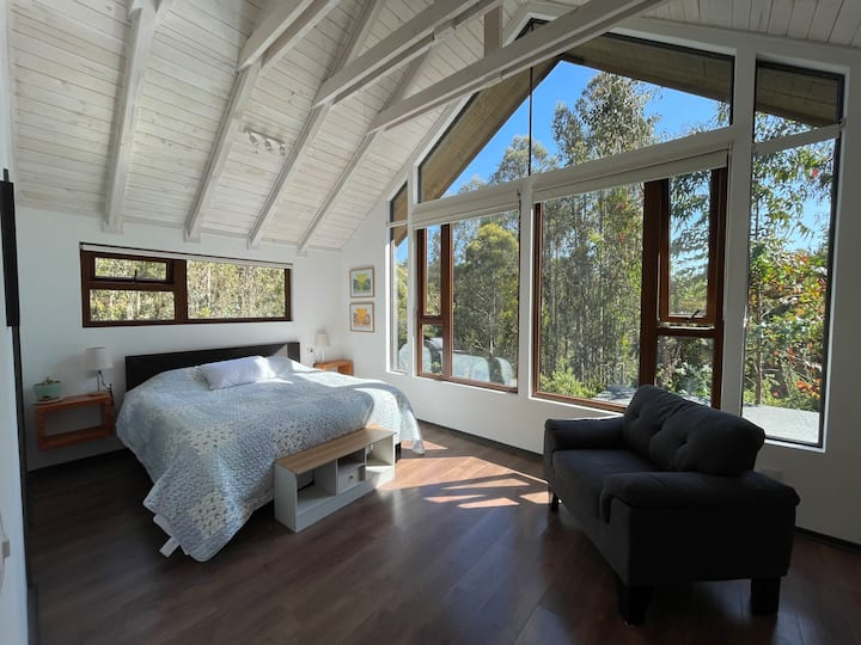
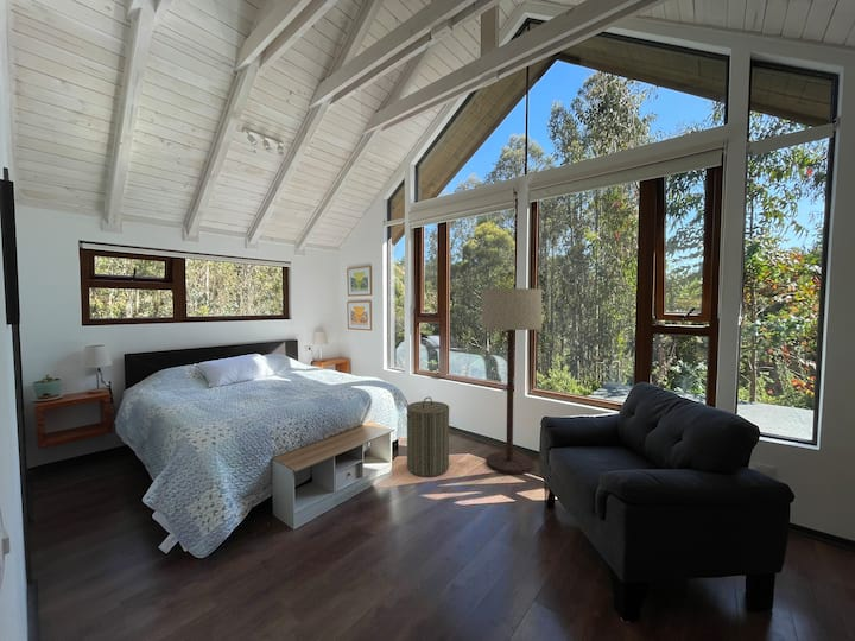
+ laundry hamper (428, 432)
+ floor lamp (509, 377)
